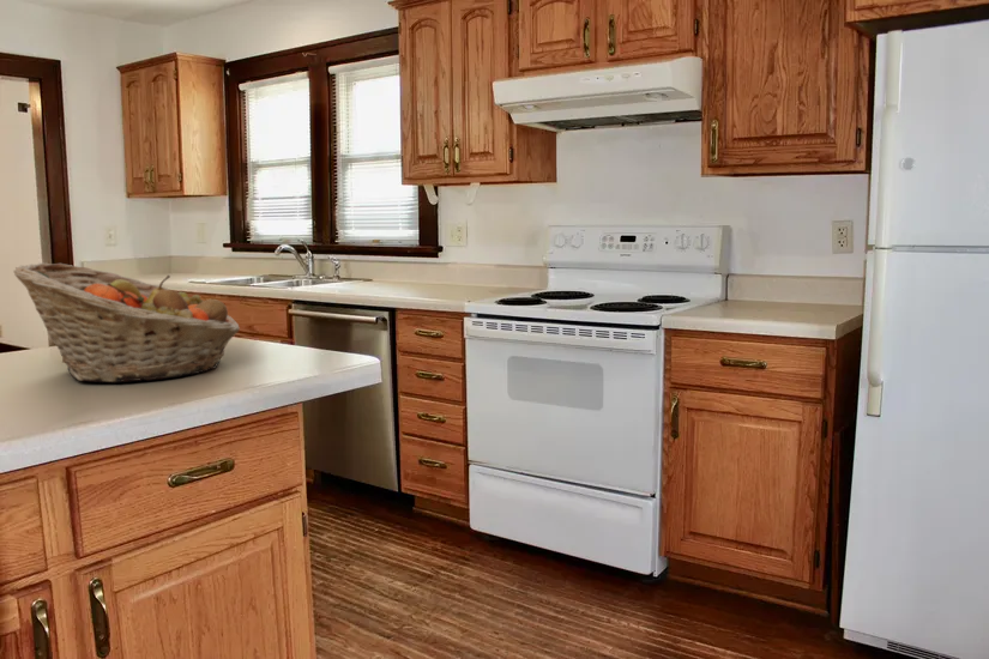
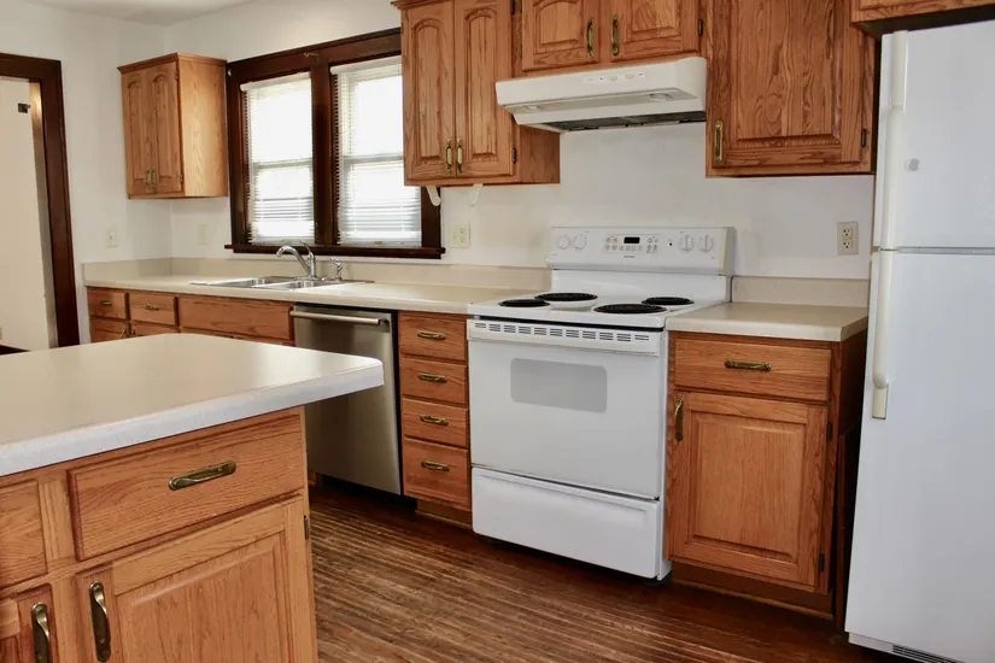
- fruit basket (133, 315)
